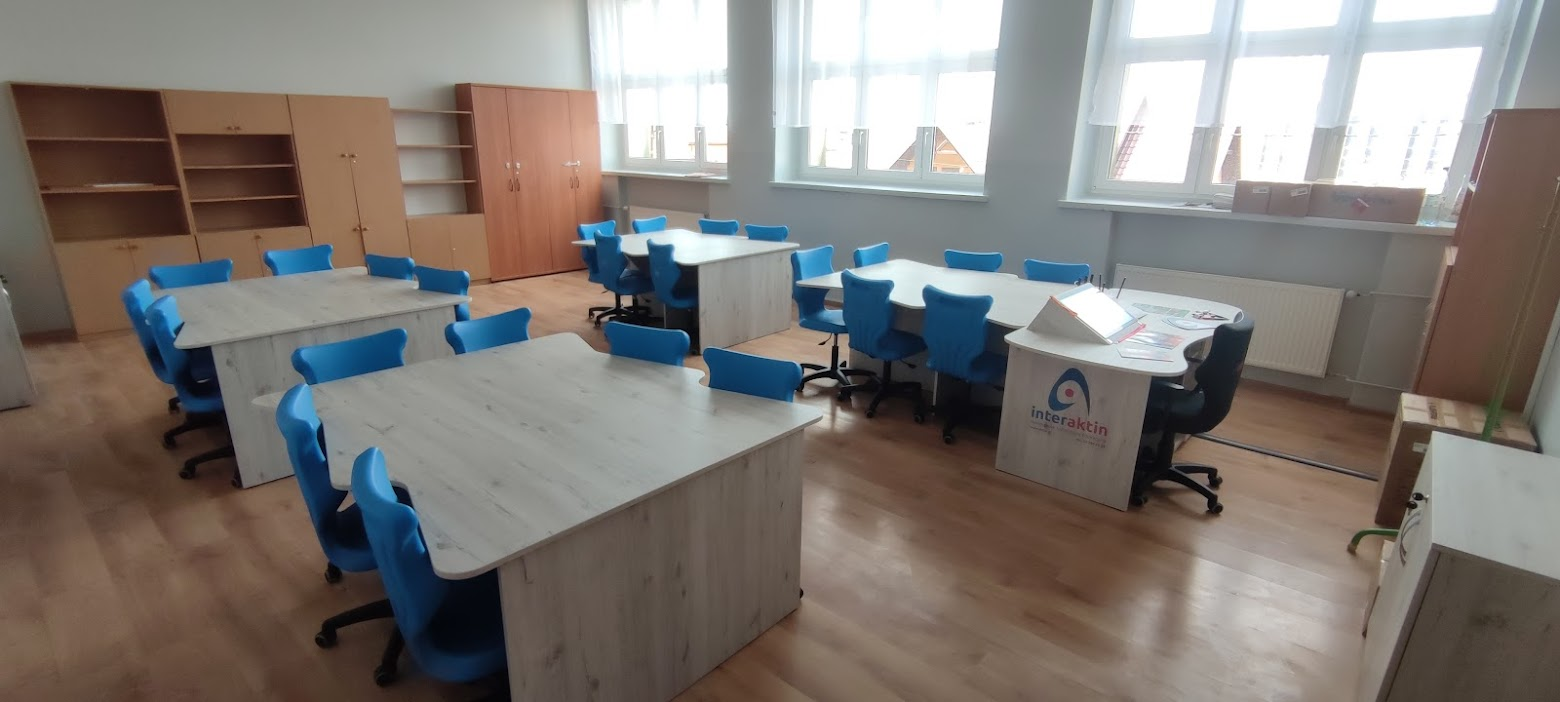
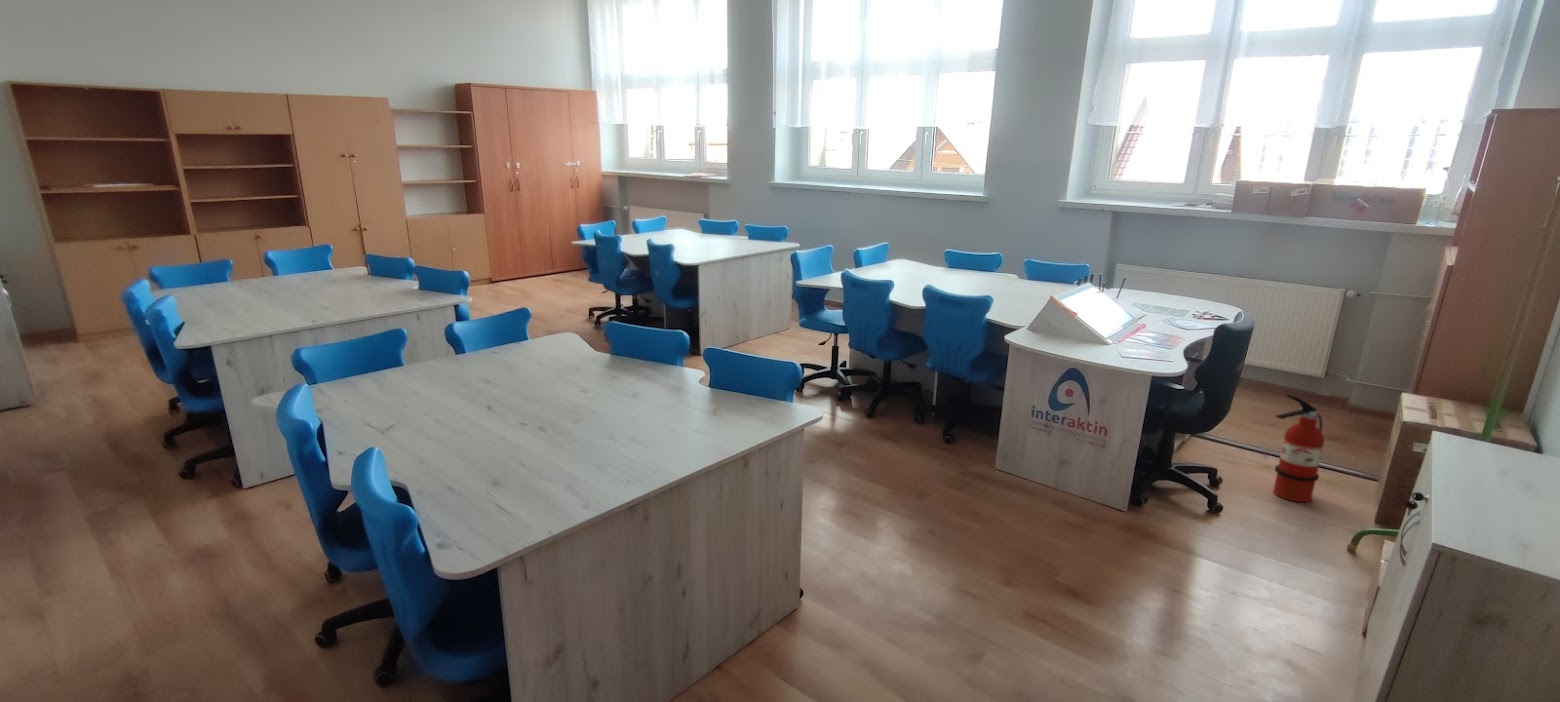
+ fire extinguisher (1295, 446)
